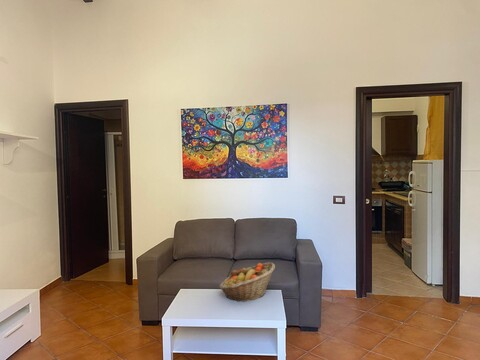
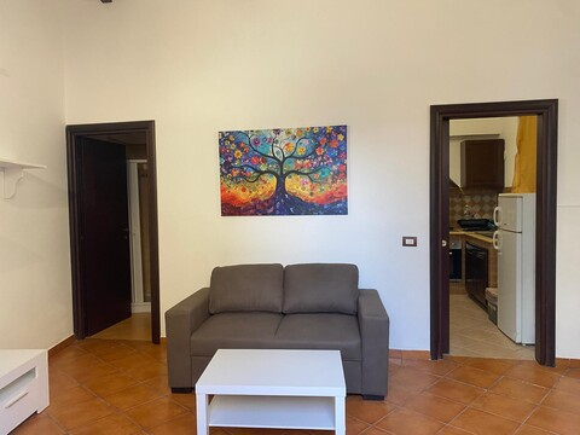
- fruit basket (248, 279)
